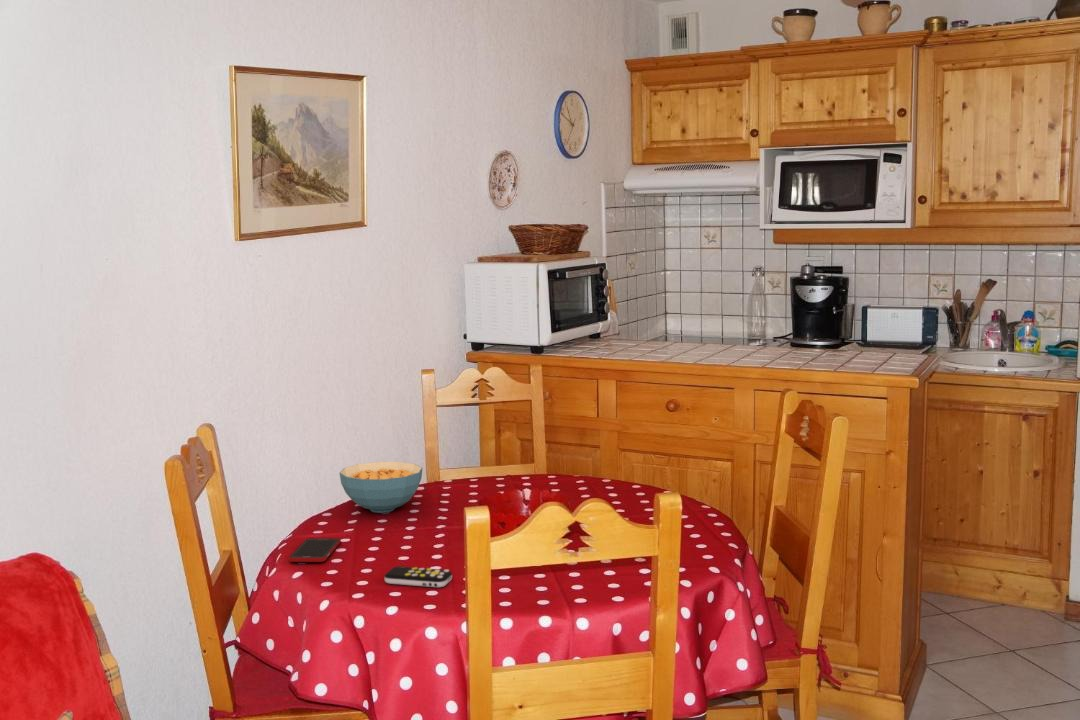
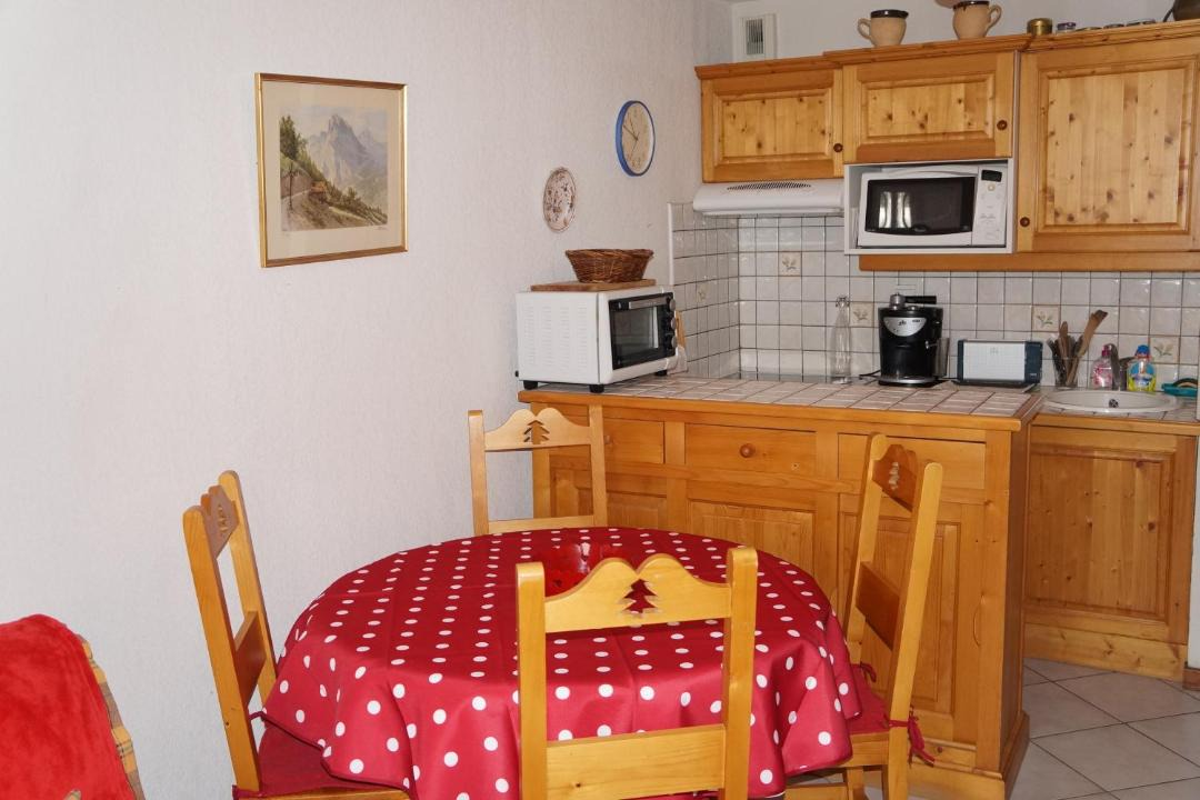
- cereal bowl (381, 489)
- cell phone (315, 549)
- remote control (418, 576)
